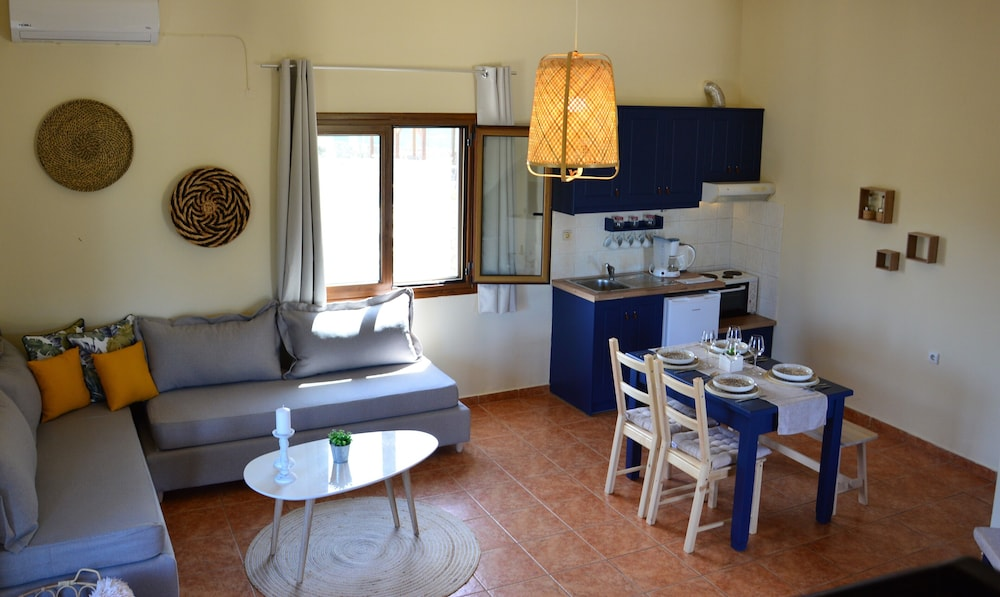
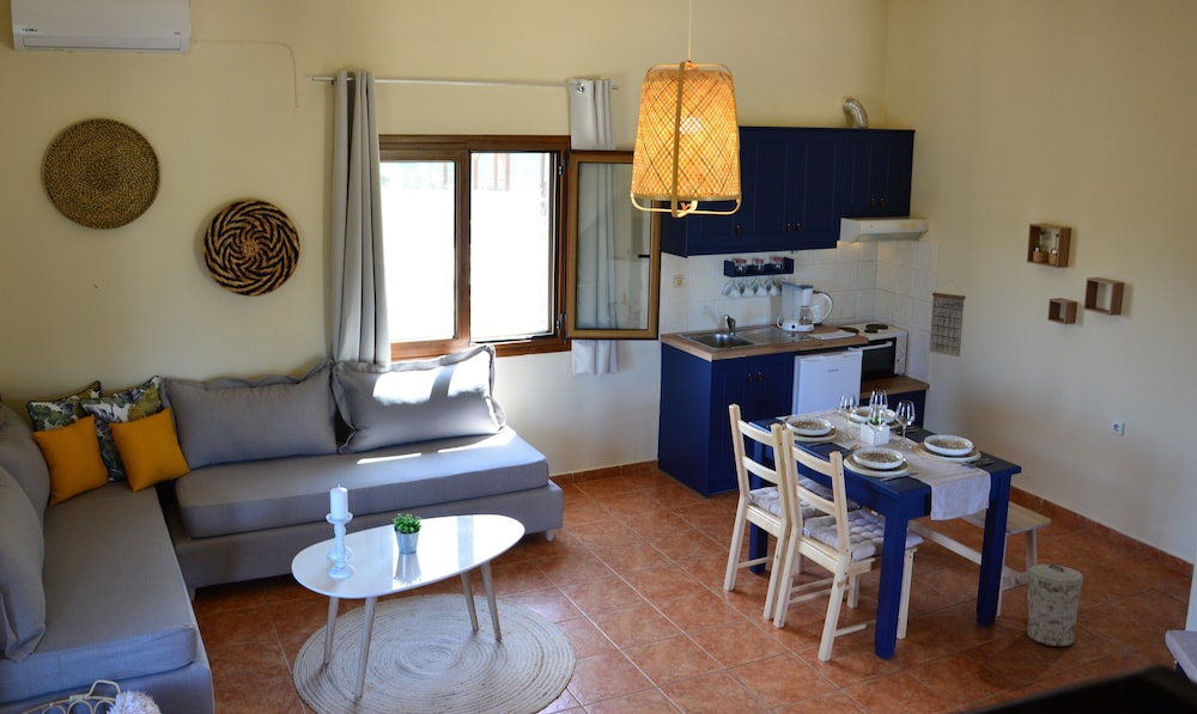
+ calendar (947, 317)
+ trash can (1053, 602)
